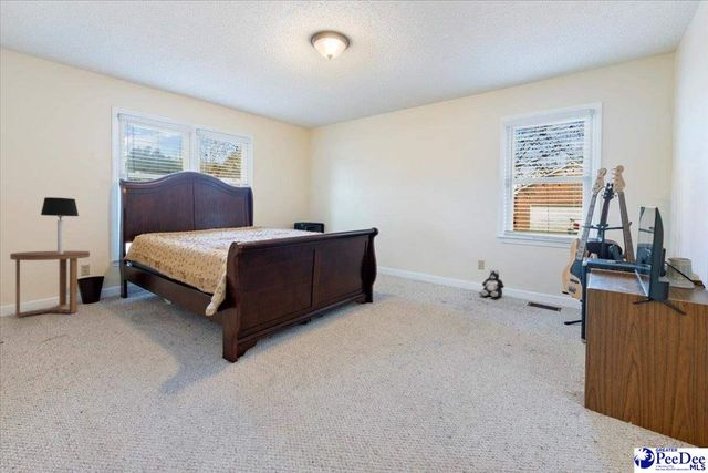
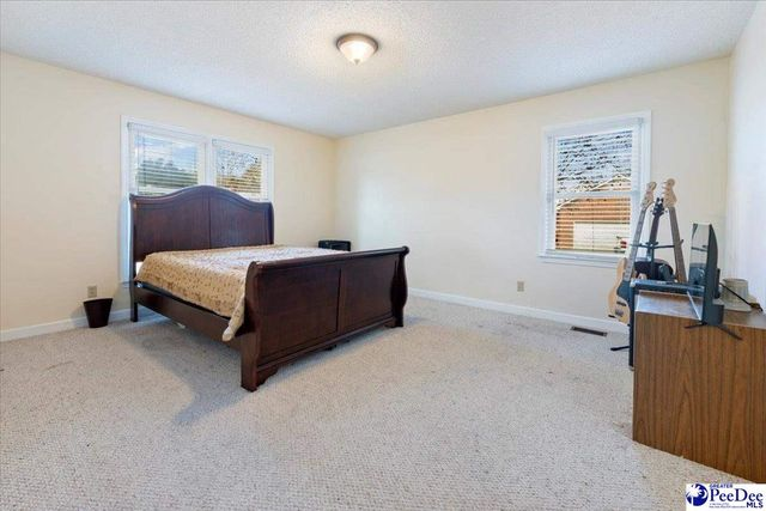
- side table (60, 281)
- plush toy (492, 282)
- table lamp (60, 225)
